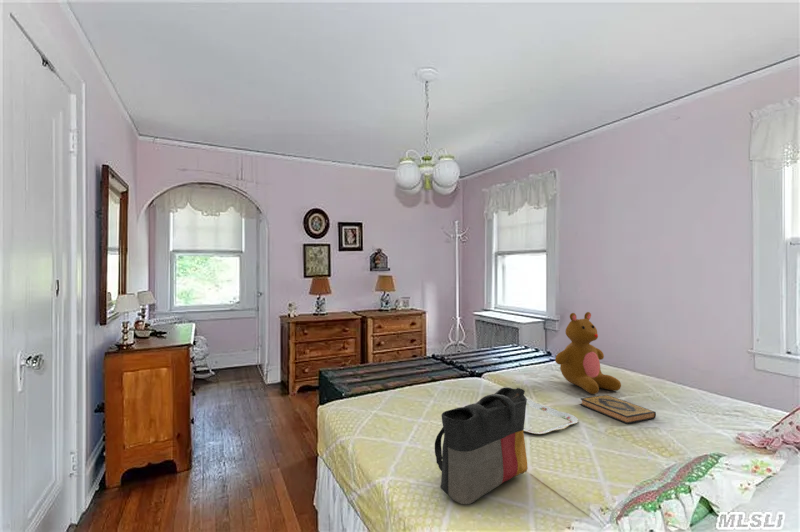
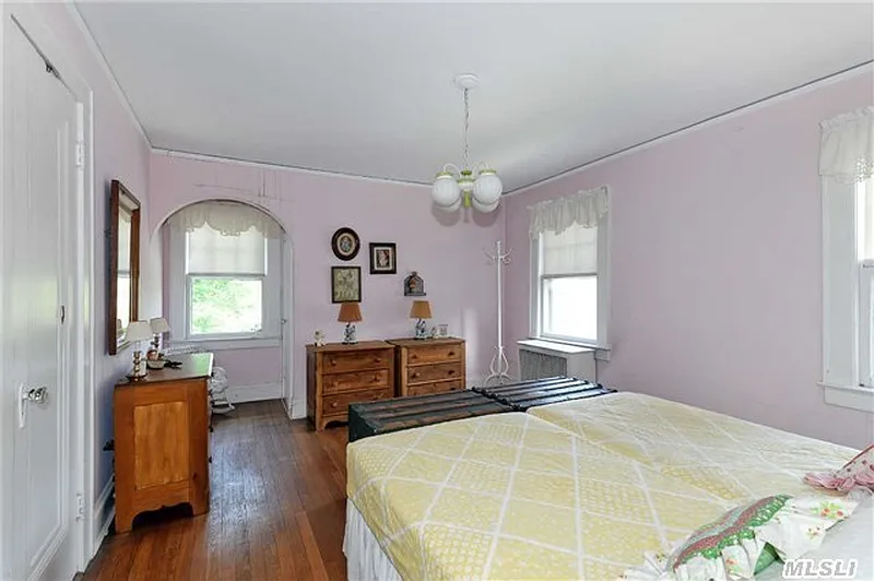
- hardback book (616, 407)
- tote bag (479, 436)
- serving tray (530, 406)
- teddy bear (588, 350)
